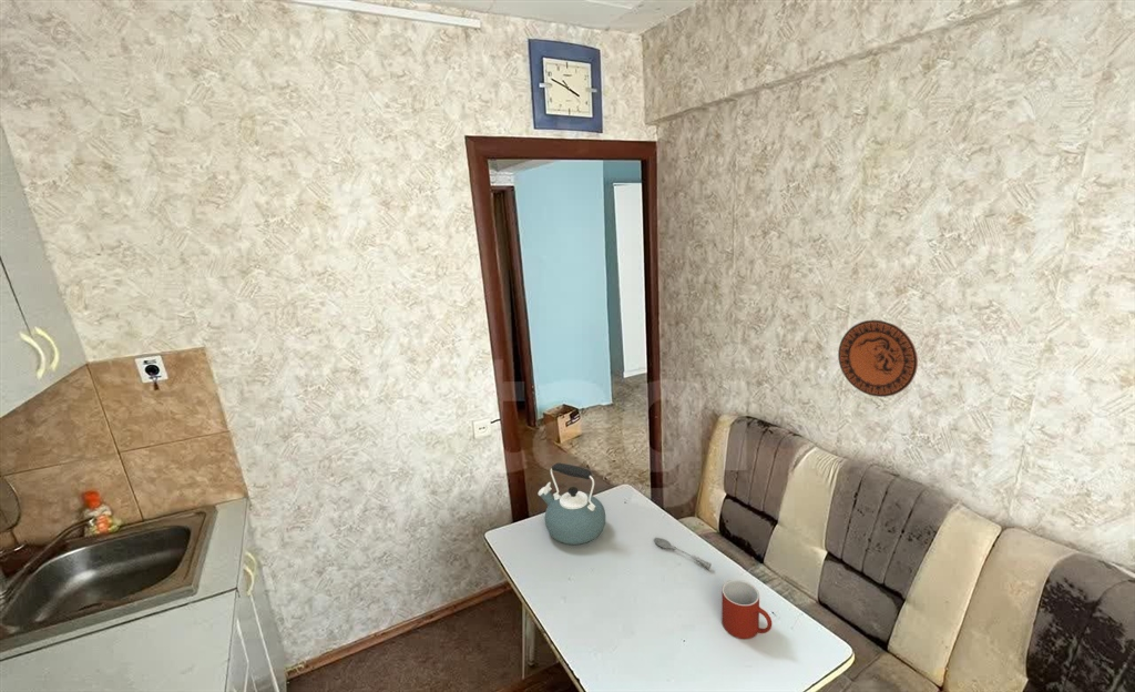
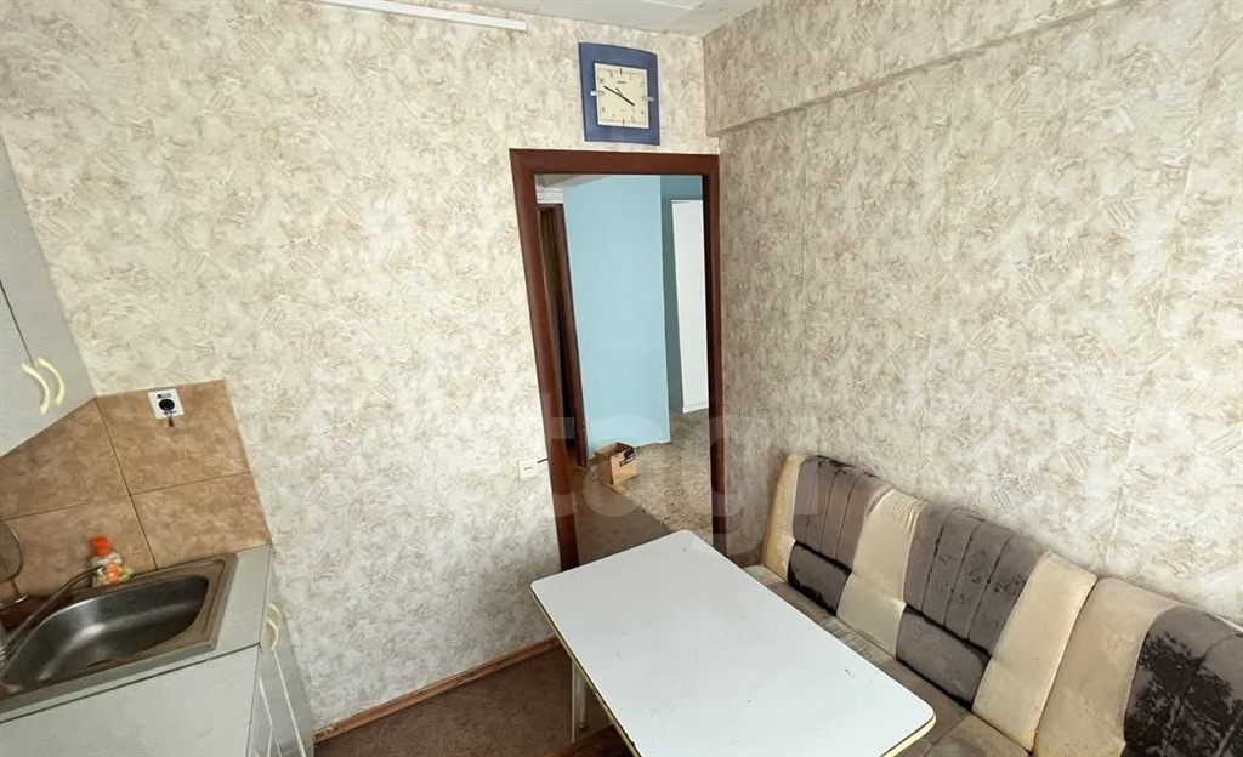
- kettle (568, 497)
- soupspoon (681, 551)
- mug (747, 612)
- decorative plate (876, 358)
